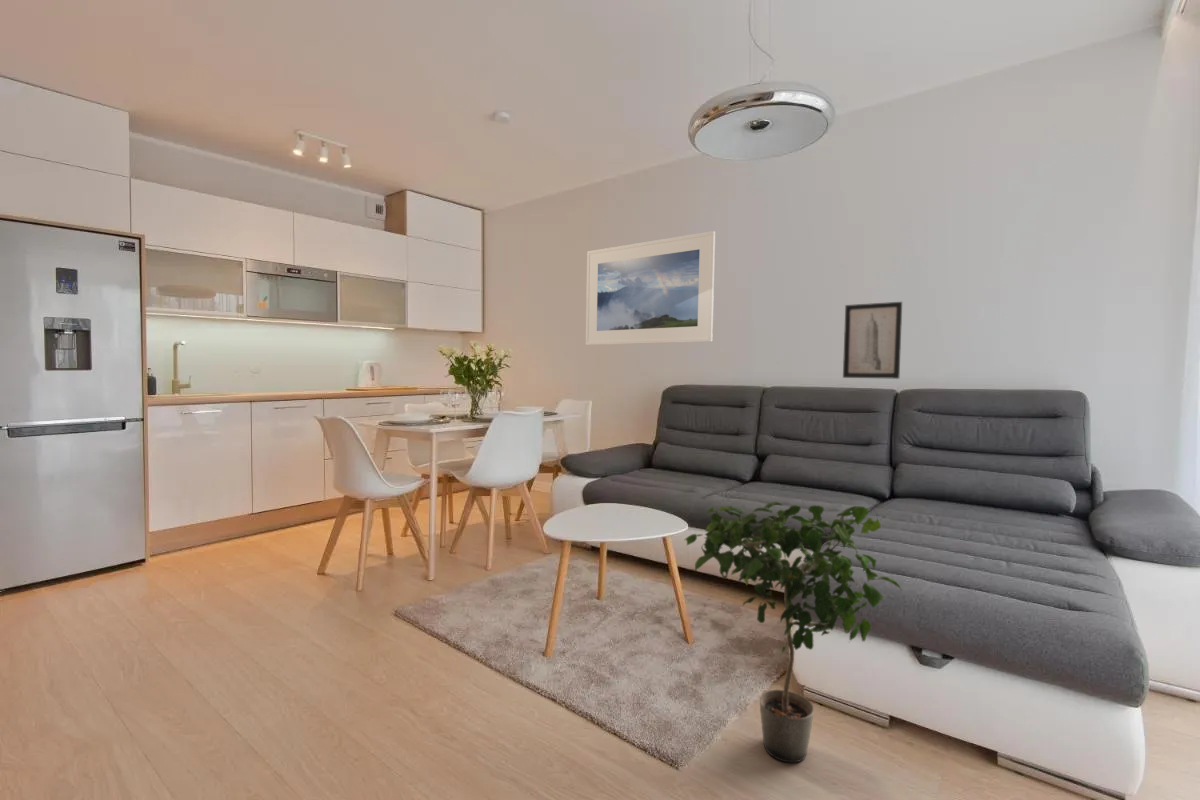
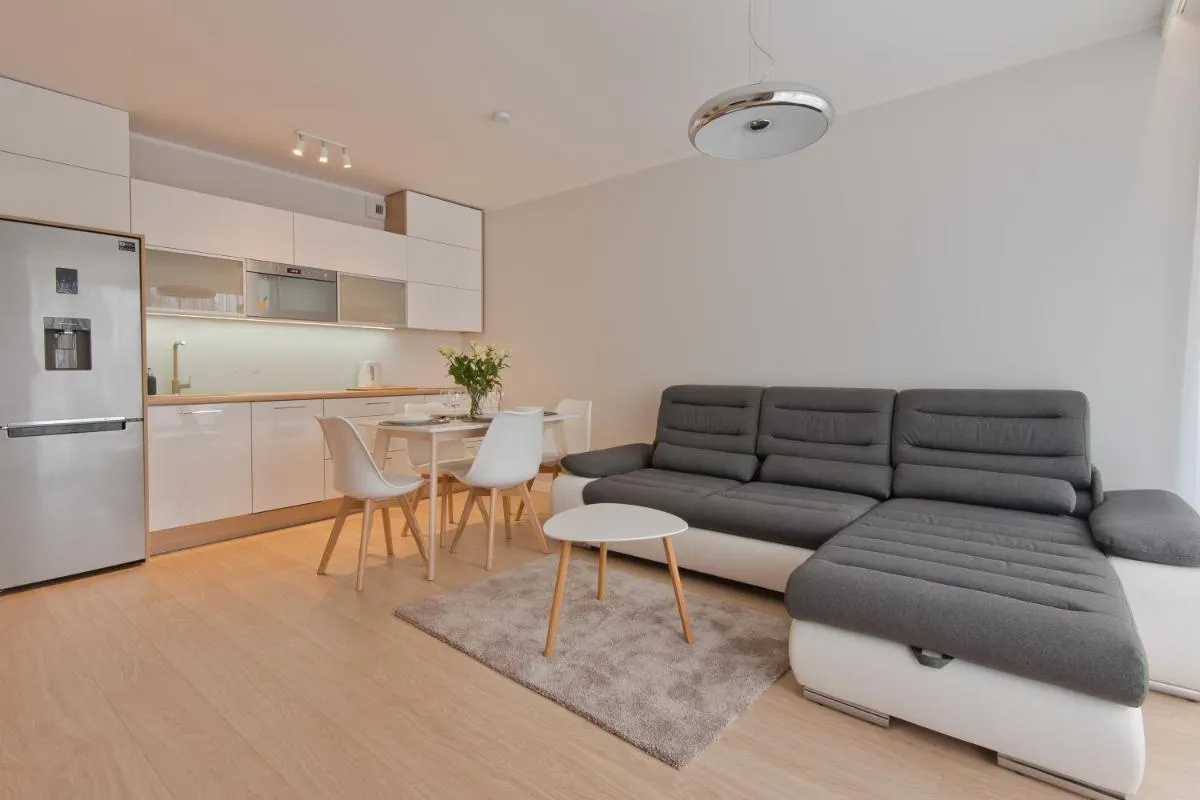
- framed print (644, 293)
- wall art (871, 340)
- potted plant (780, 622)
